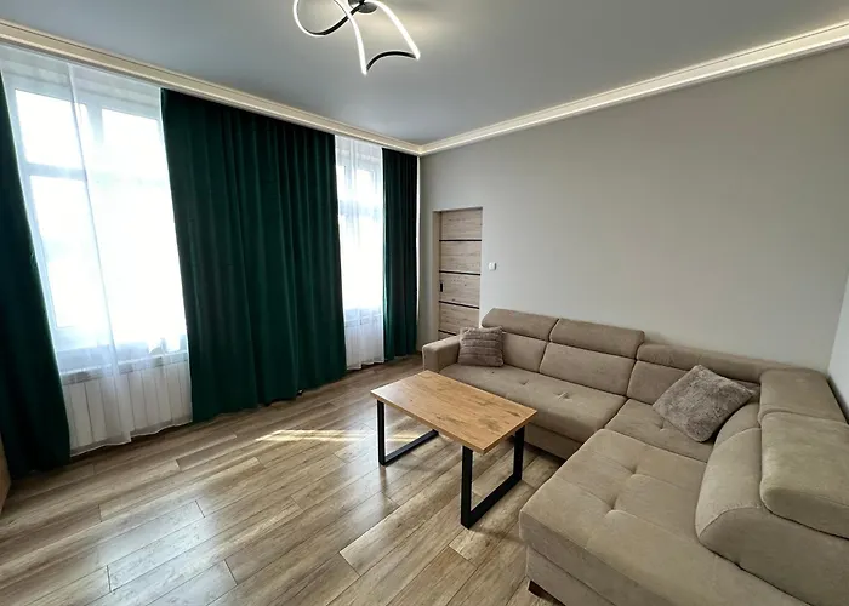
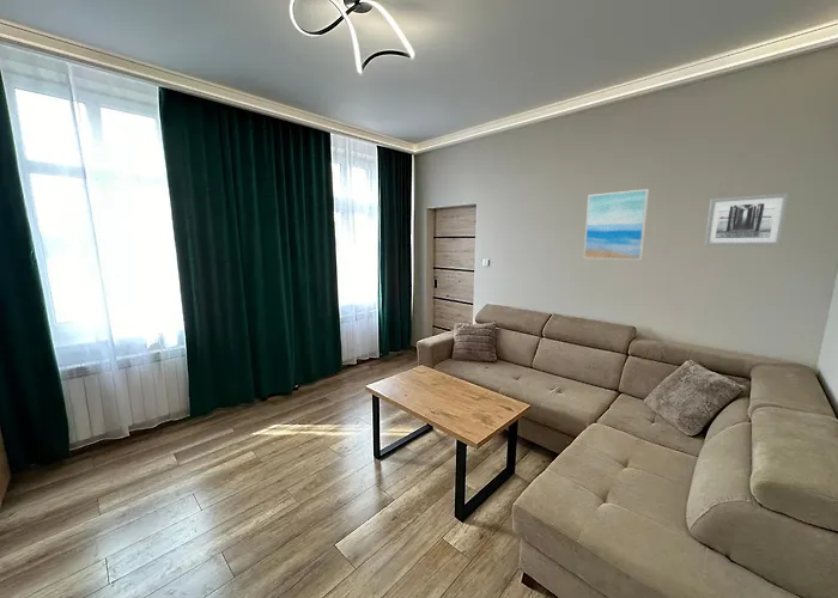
+ wall art (743, 221)
+ wall art (613, 226)
